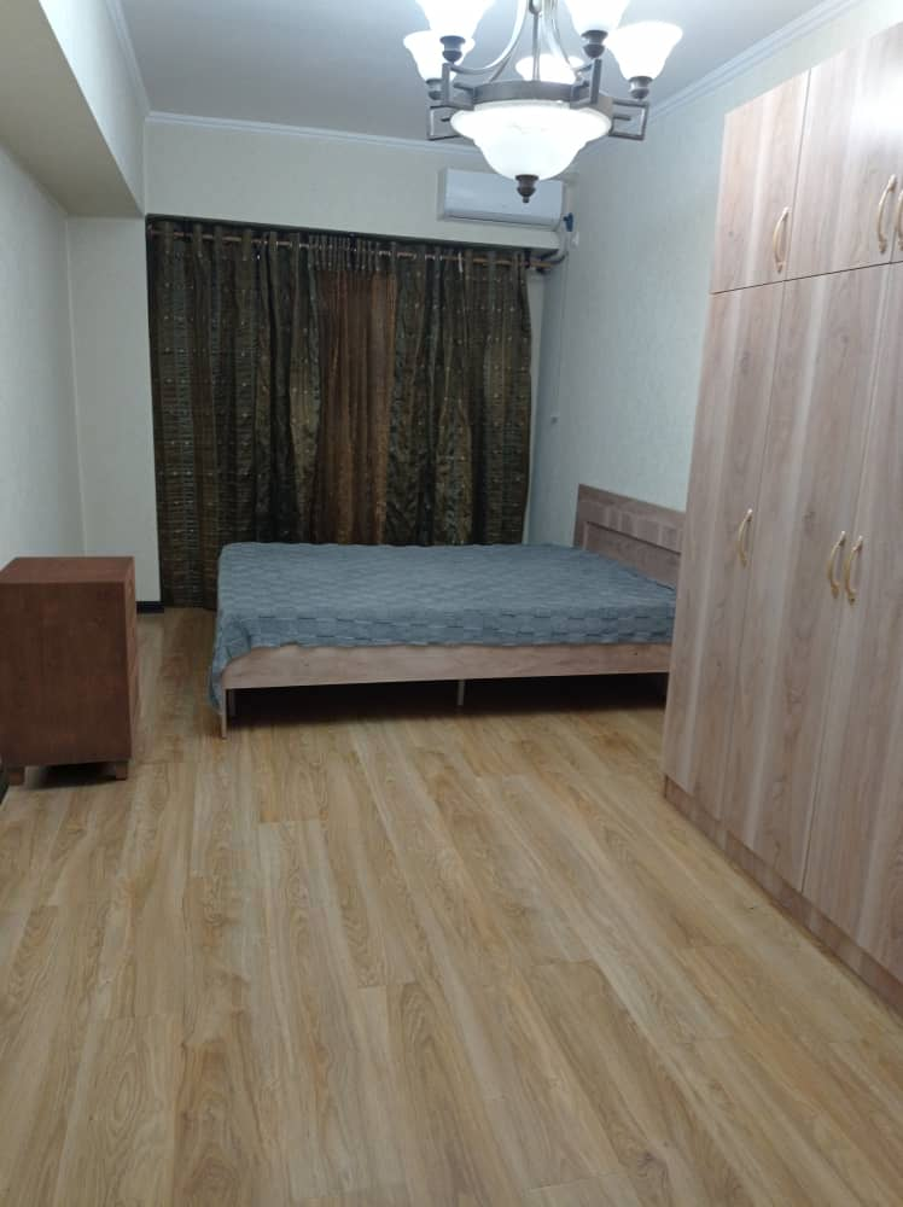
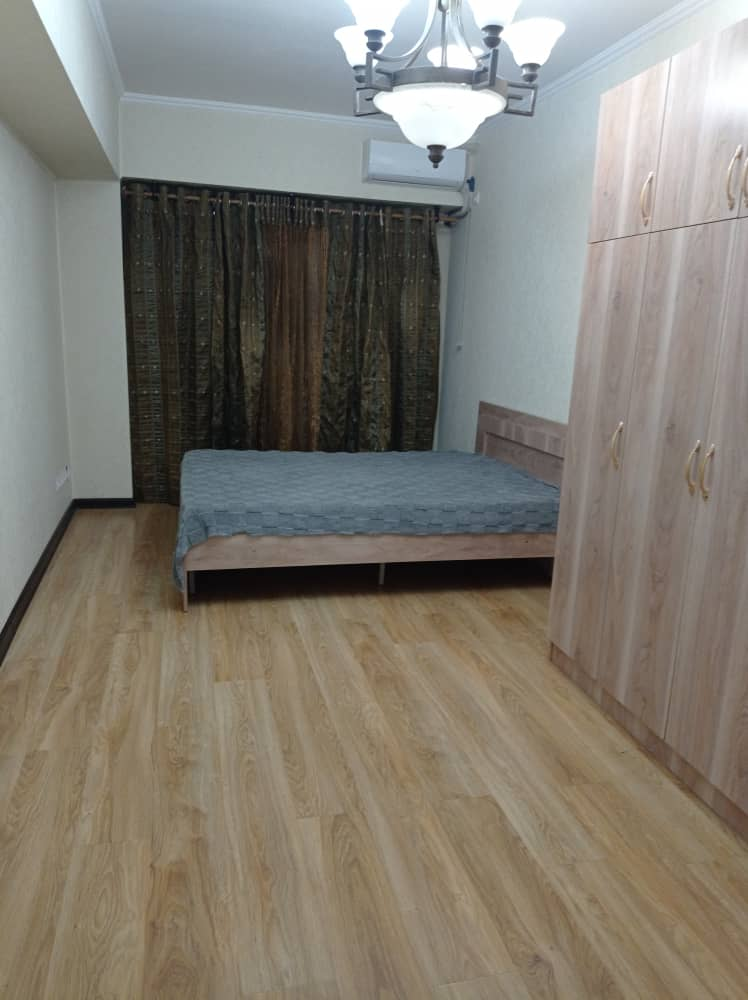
- cabinet (71, 665)
